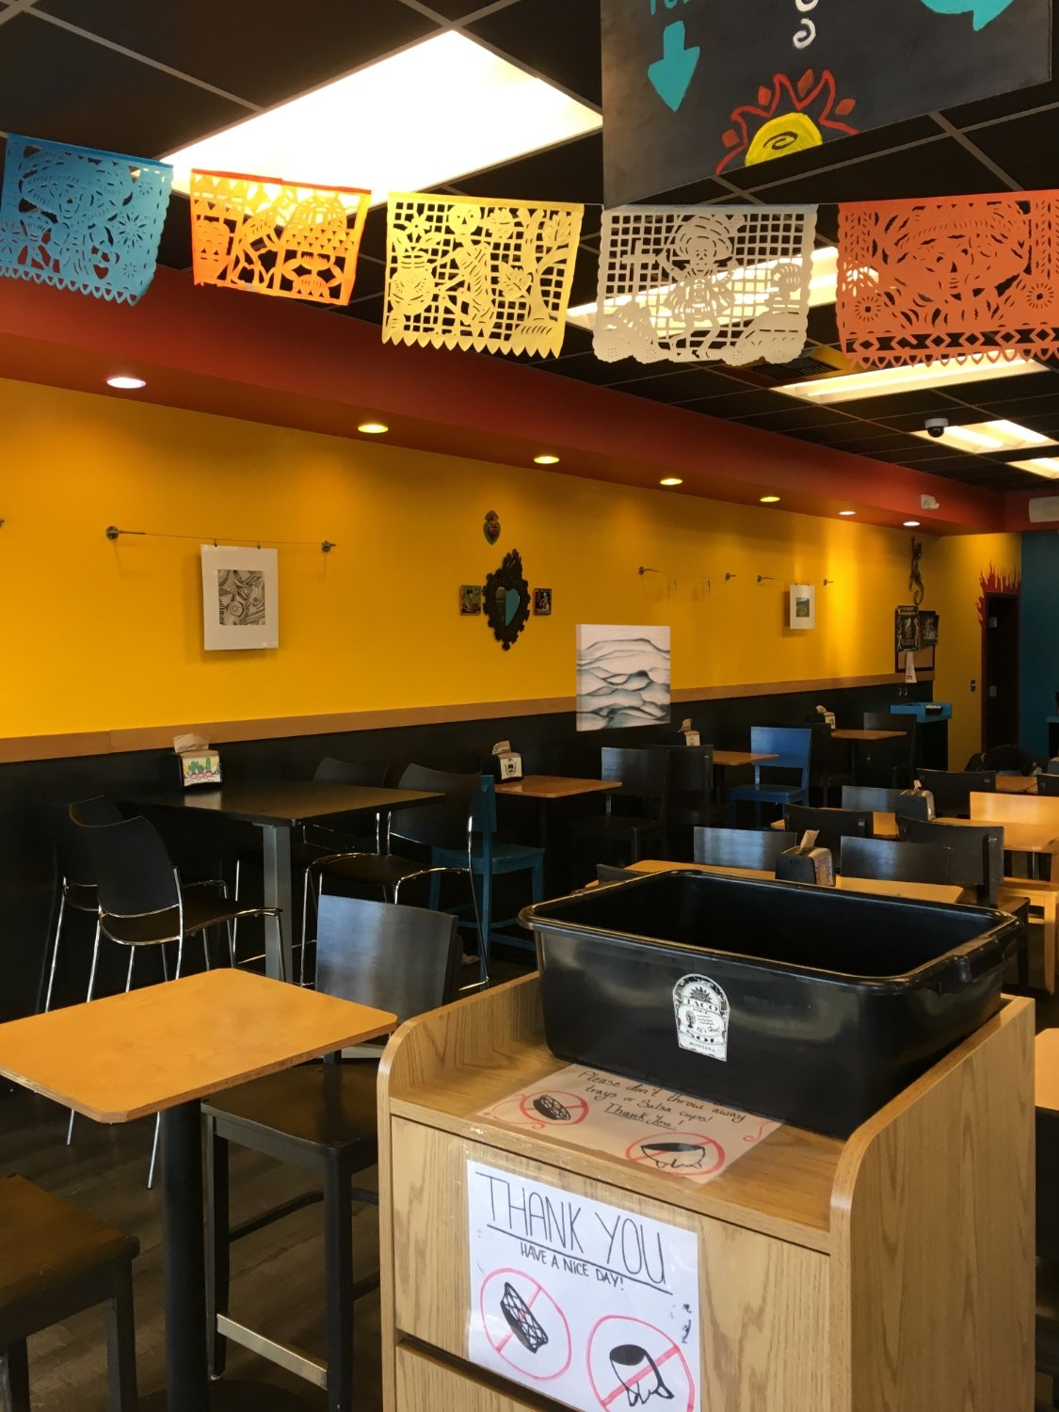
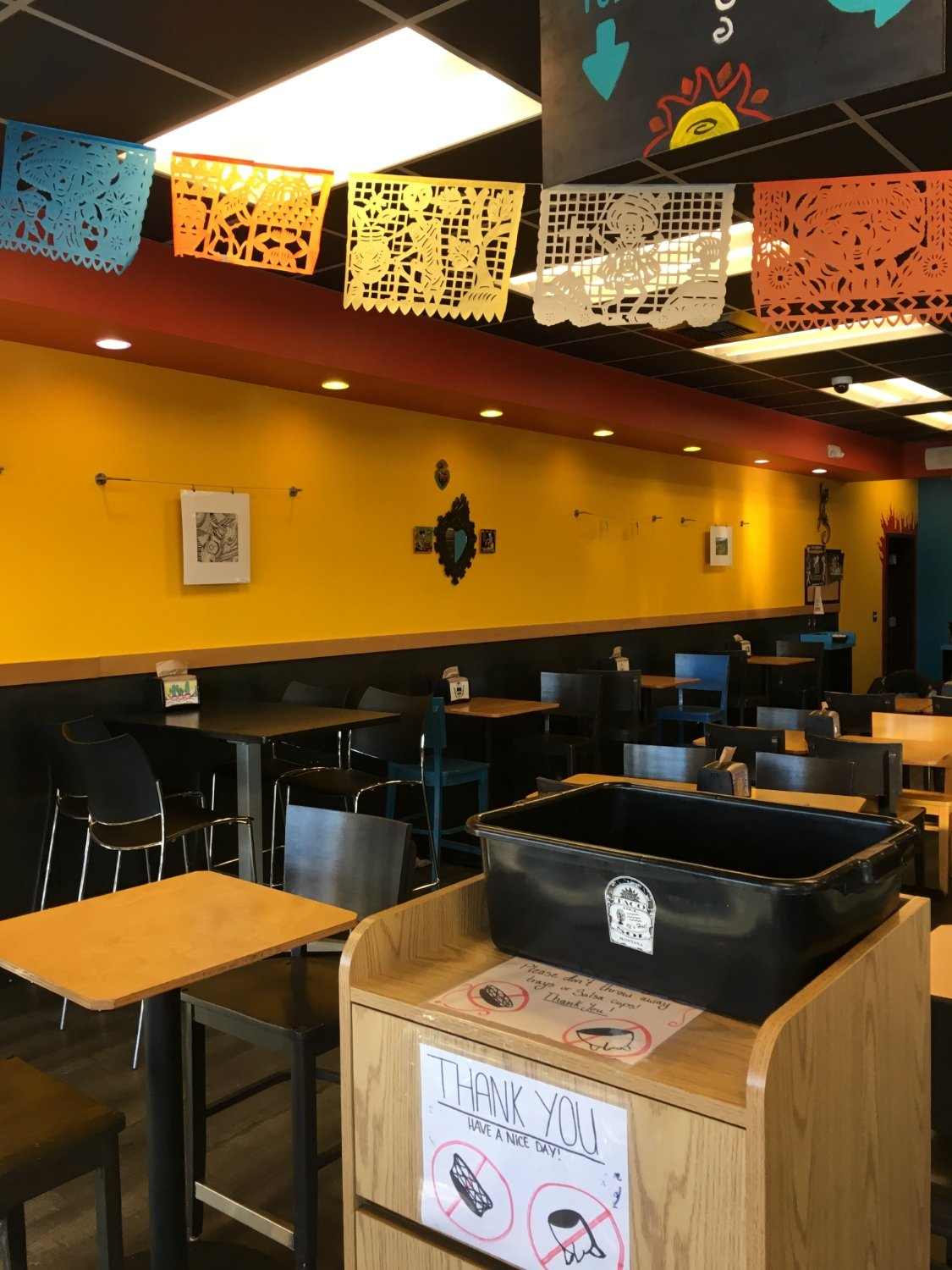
- wall art (625, 676)
